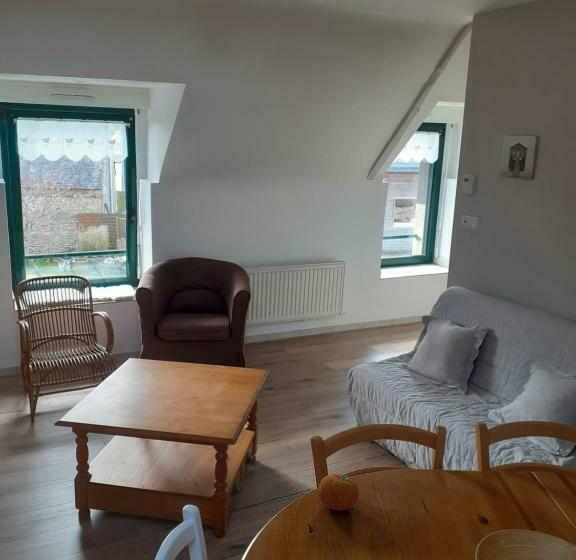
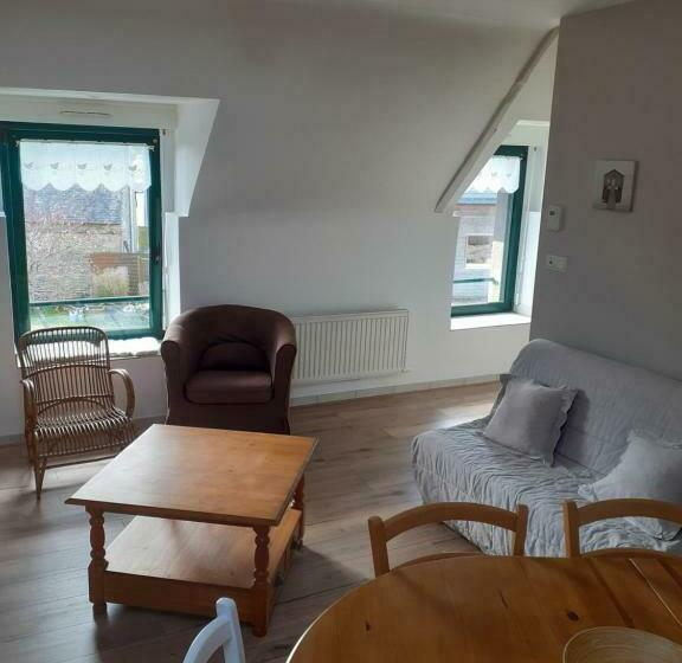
- fruit (338, 491)
